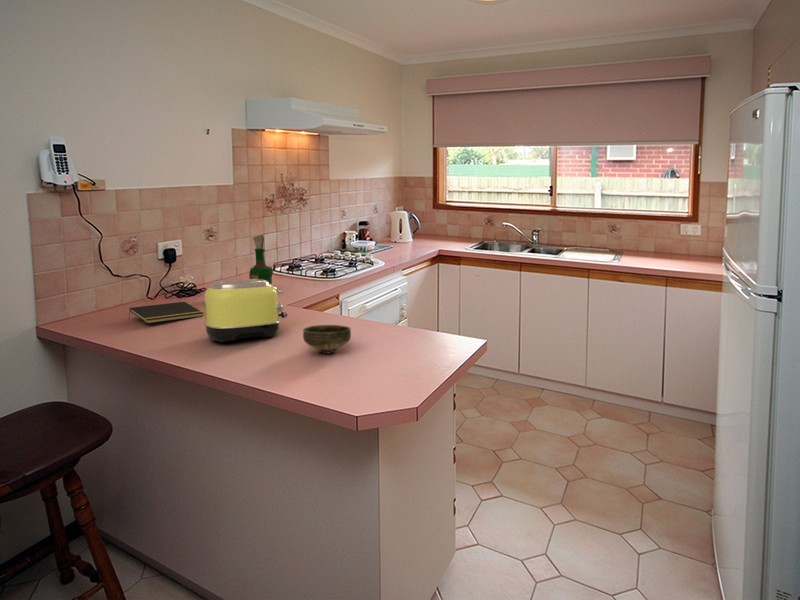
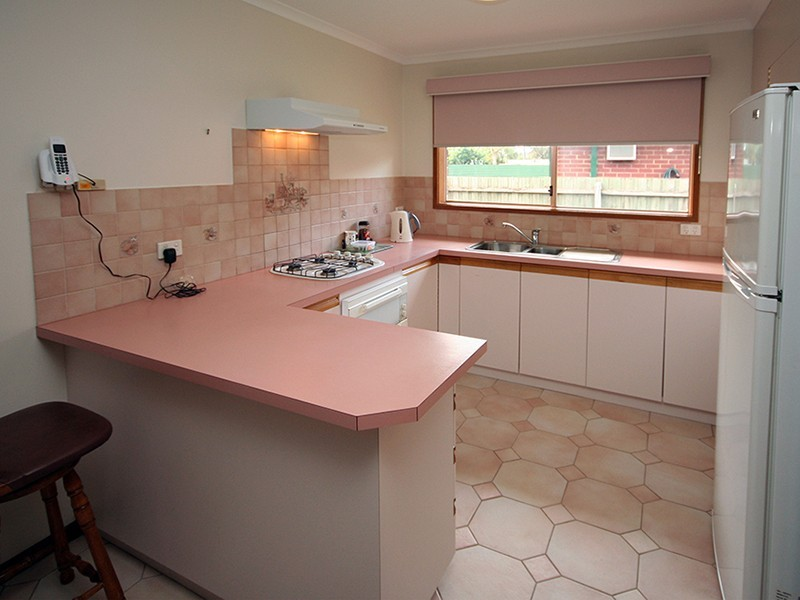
- bowl (327, 340)
- notepad (167, 311)
- toaster (245, 308)
- grog bottle (259, 265)
